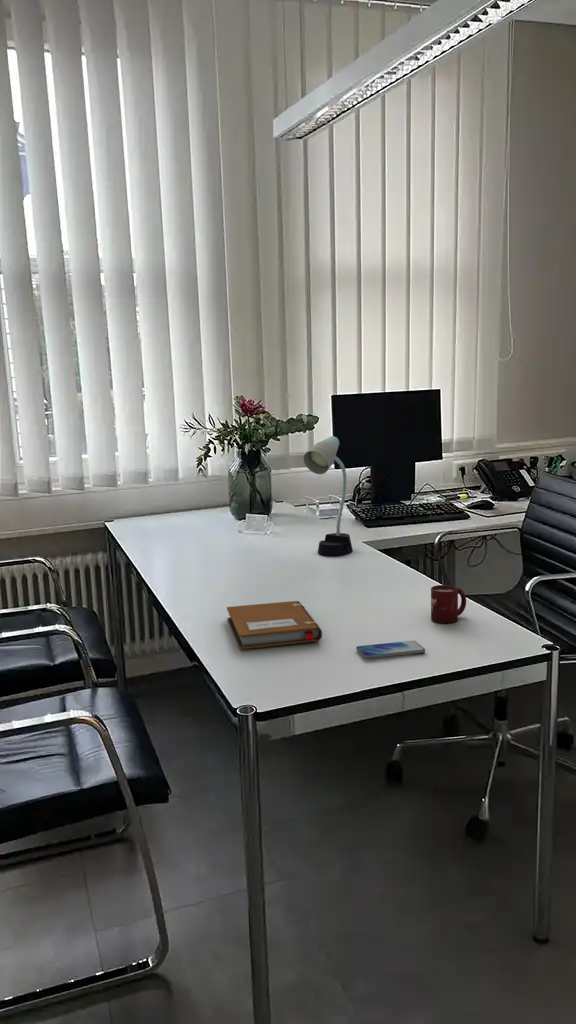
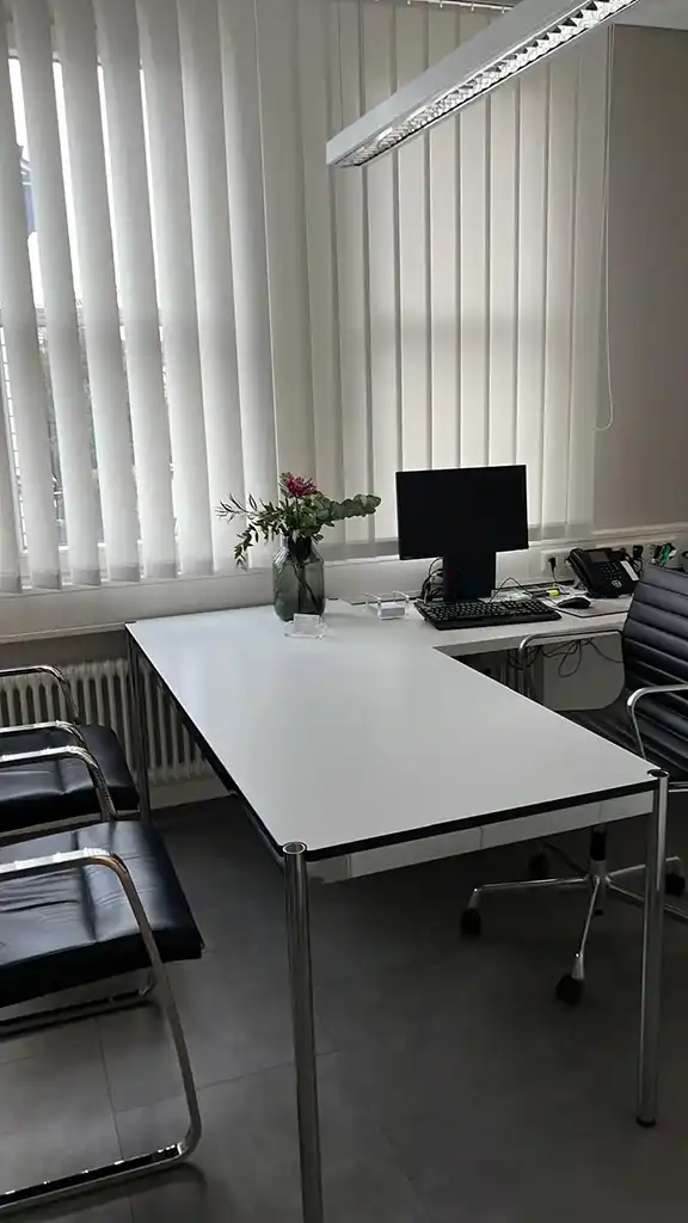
- smartphone (390, 649)
- cup (449, 602)
- desk lamp (342, 495)
- notebook (273, 623)
